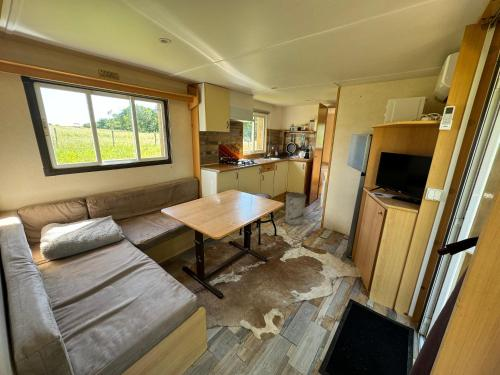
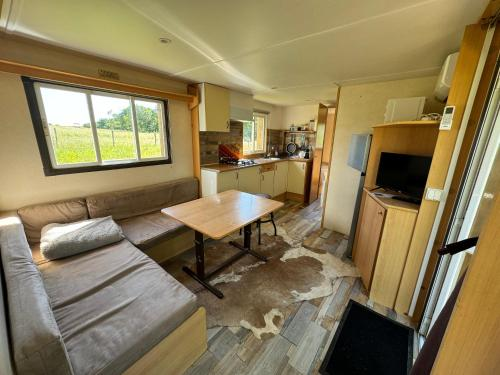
- trash can (295, 207)
